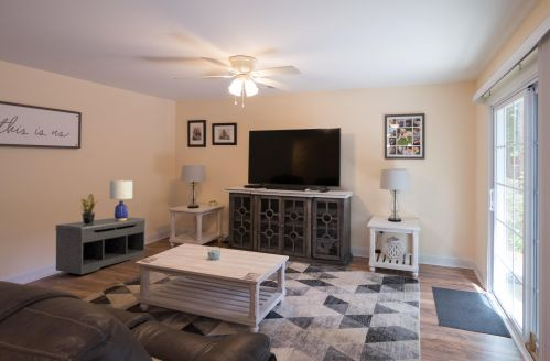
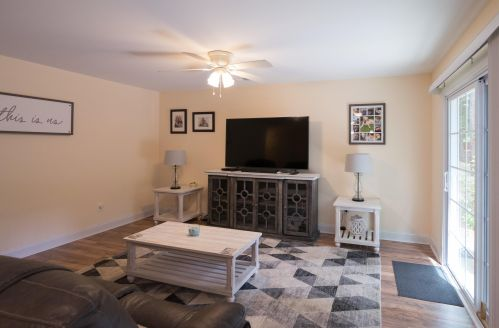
- potted plant (87, 208)
- lamp (120, 199)
- bench (104, 242)
